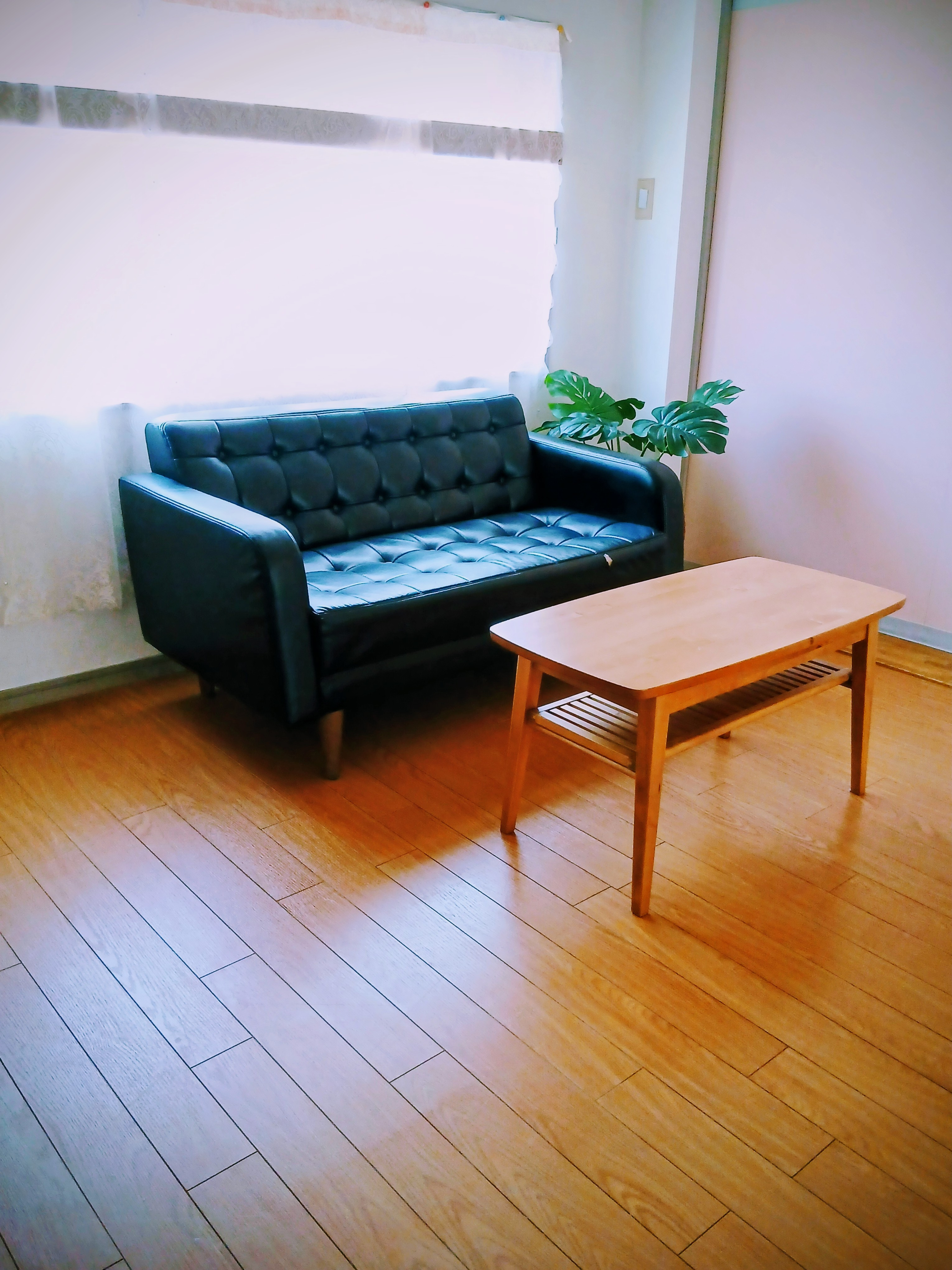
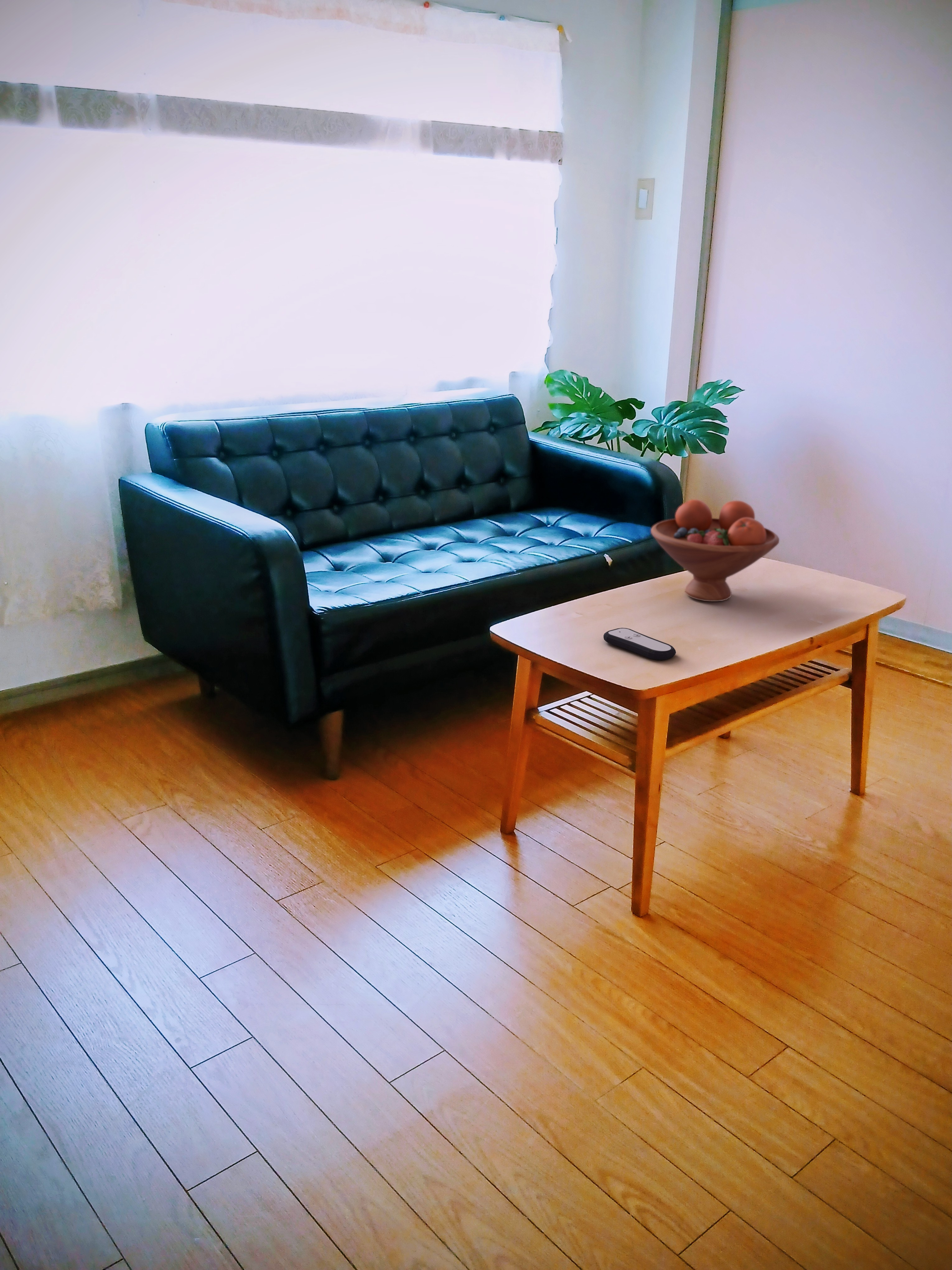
+ fruit bowl (712, 552)
+ remote control (640, 643)
